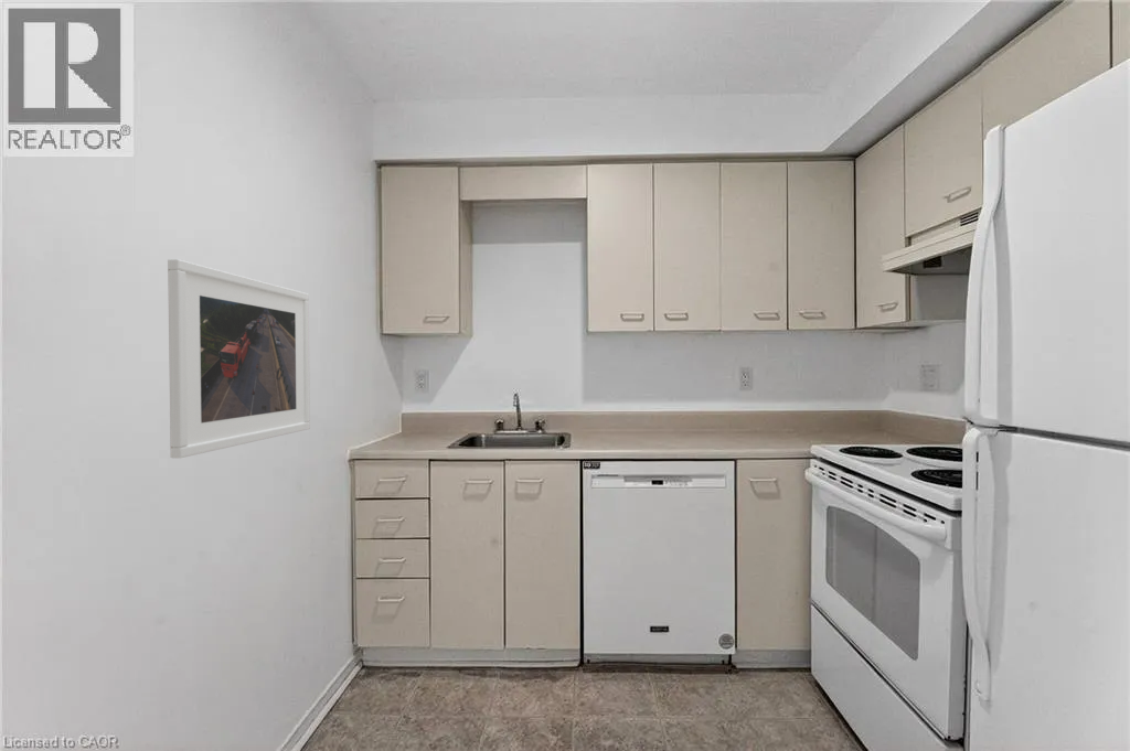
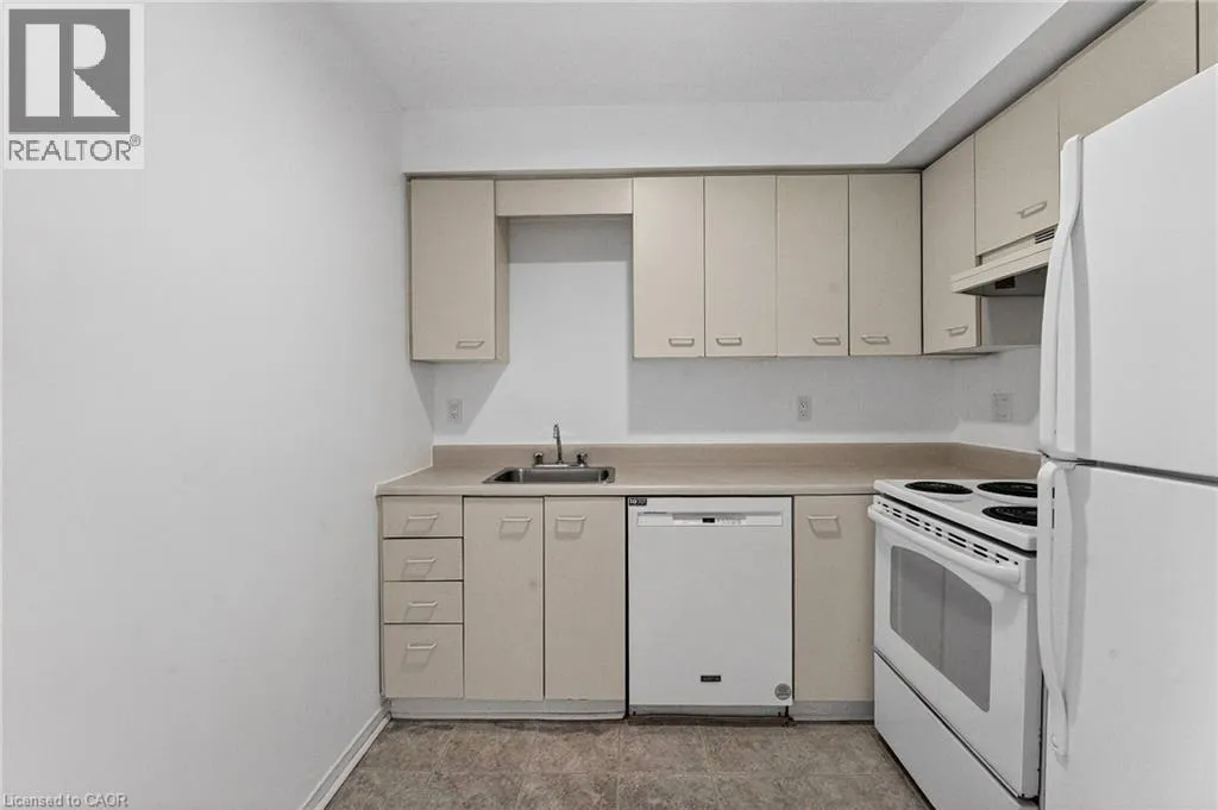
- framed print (253, 360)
